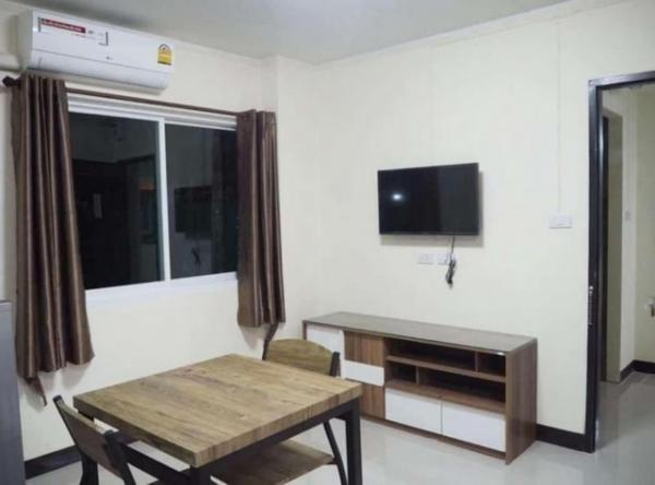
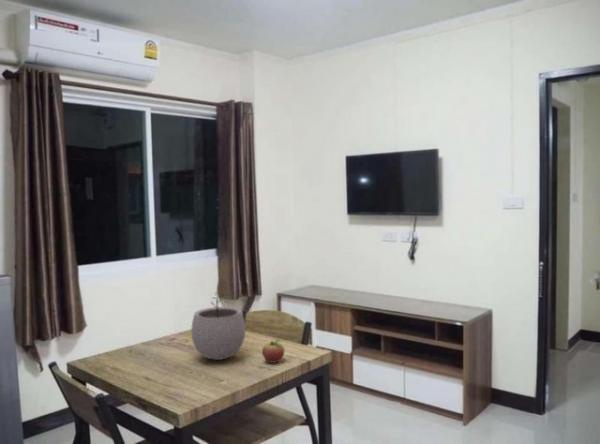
+ plant pot (218, 324)
+ fruit (273, 349)
